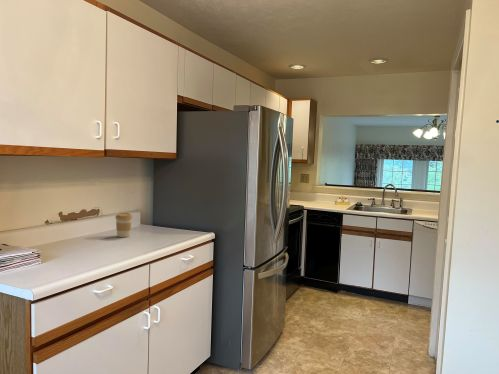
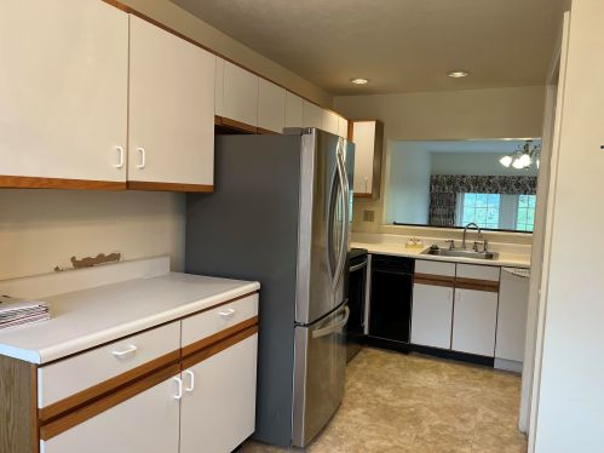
- coffee cup (123, 224)
